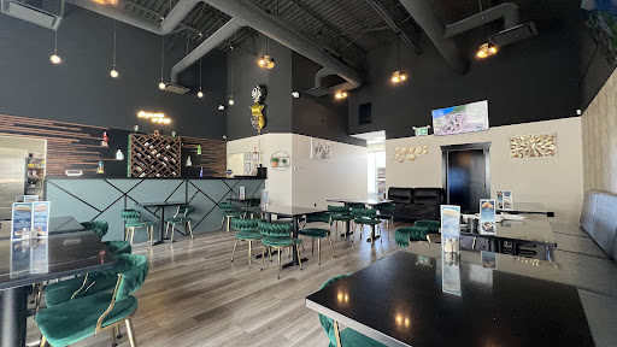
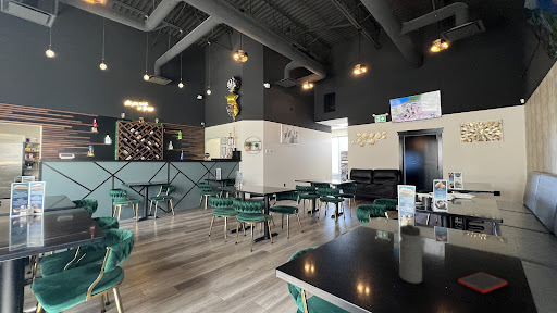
+ water bottle (410, 250)
+ cell phone (482, 281)
